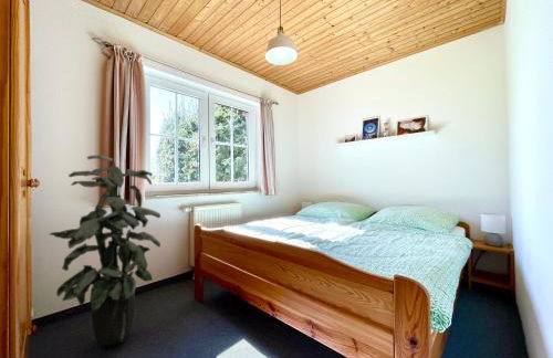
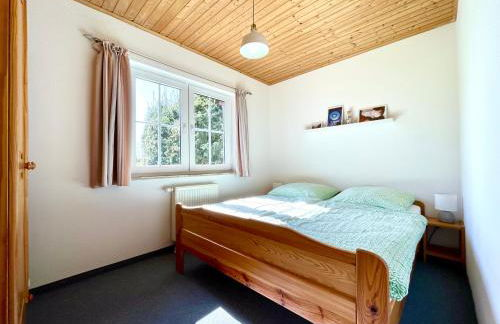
- indoor plant (108, 245)
